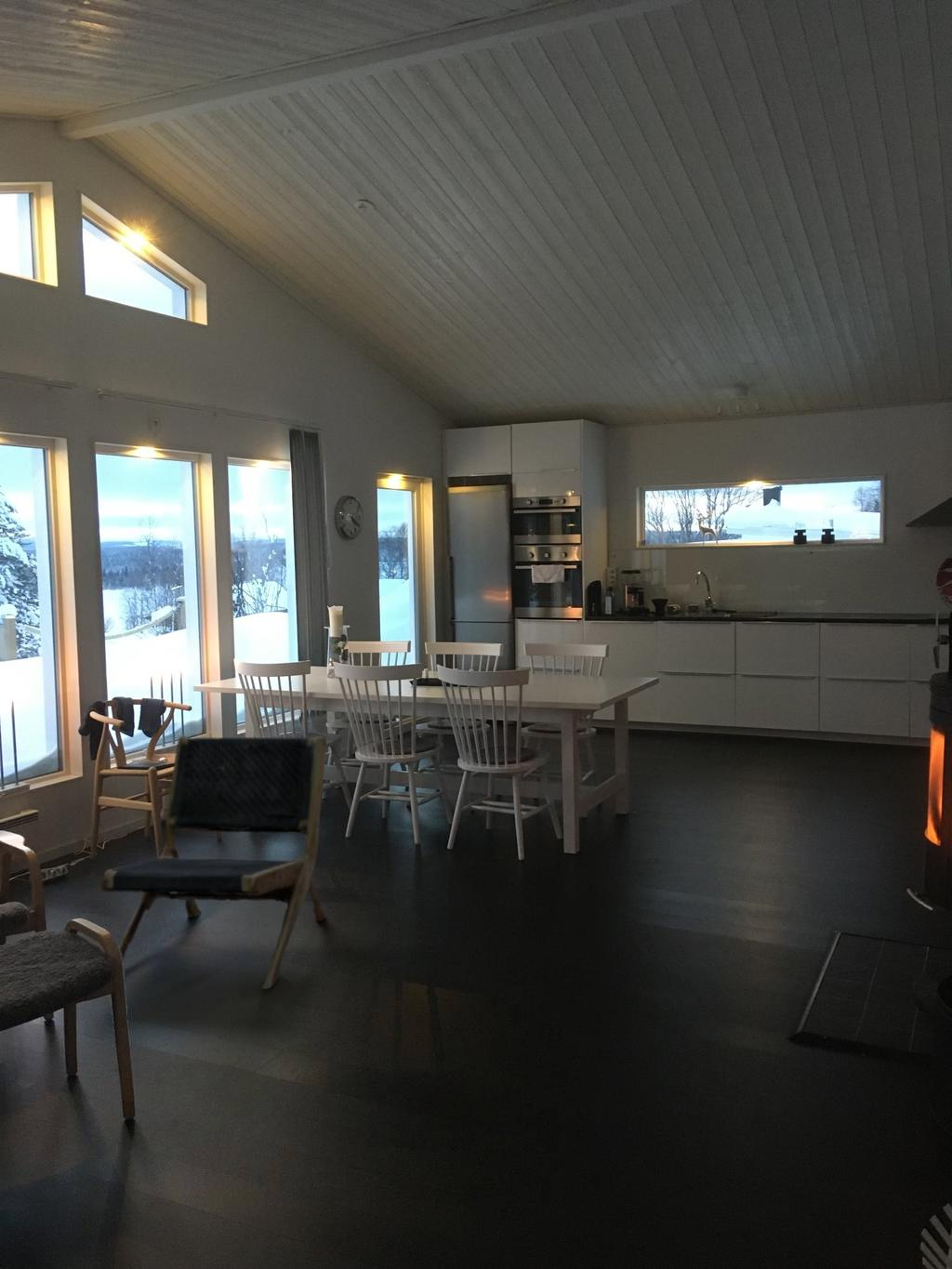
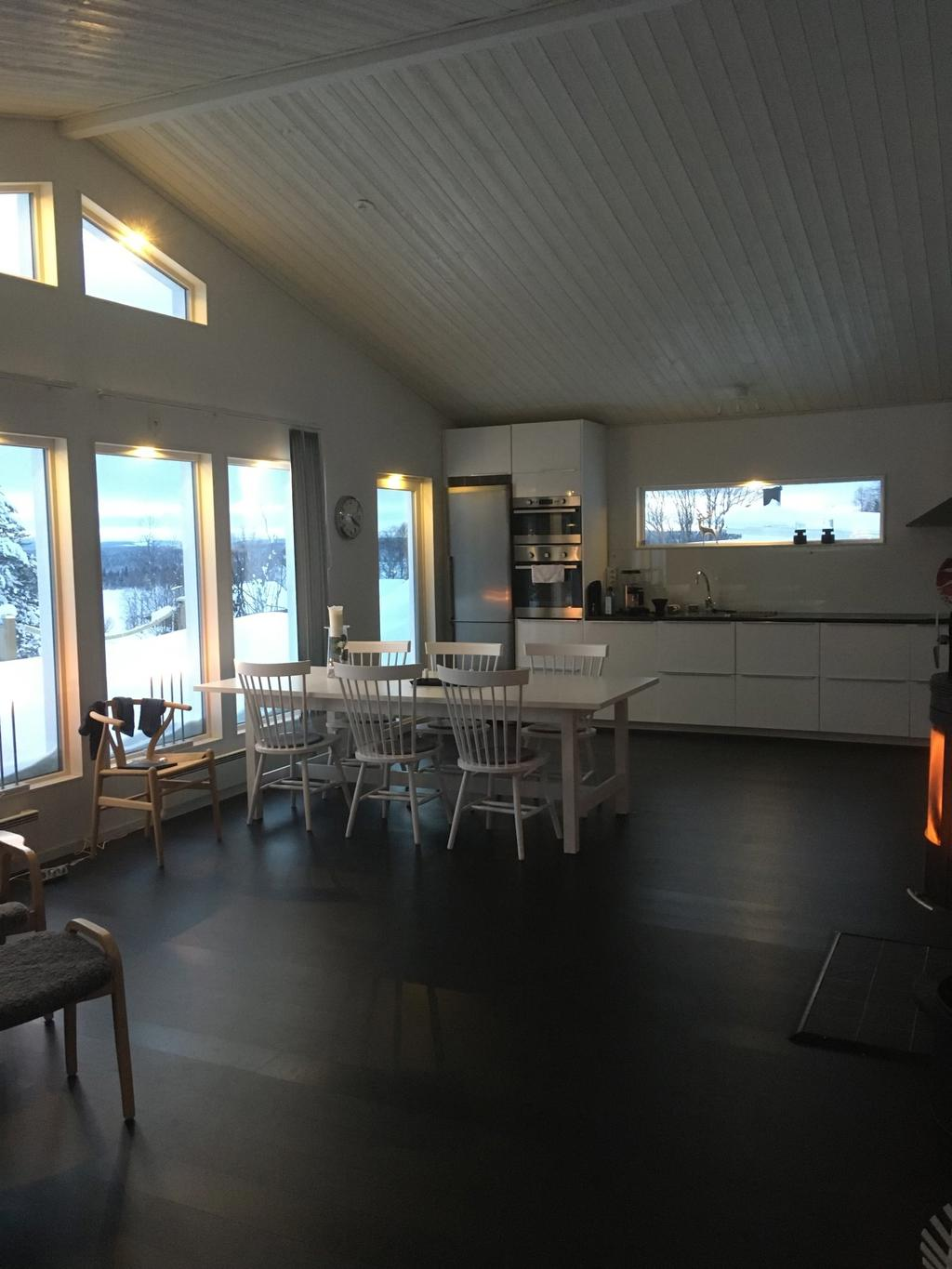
- lounge chair (220, 859)
